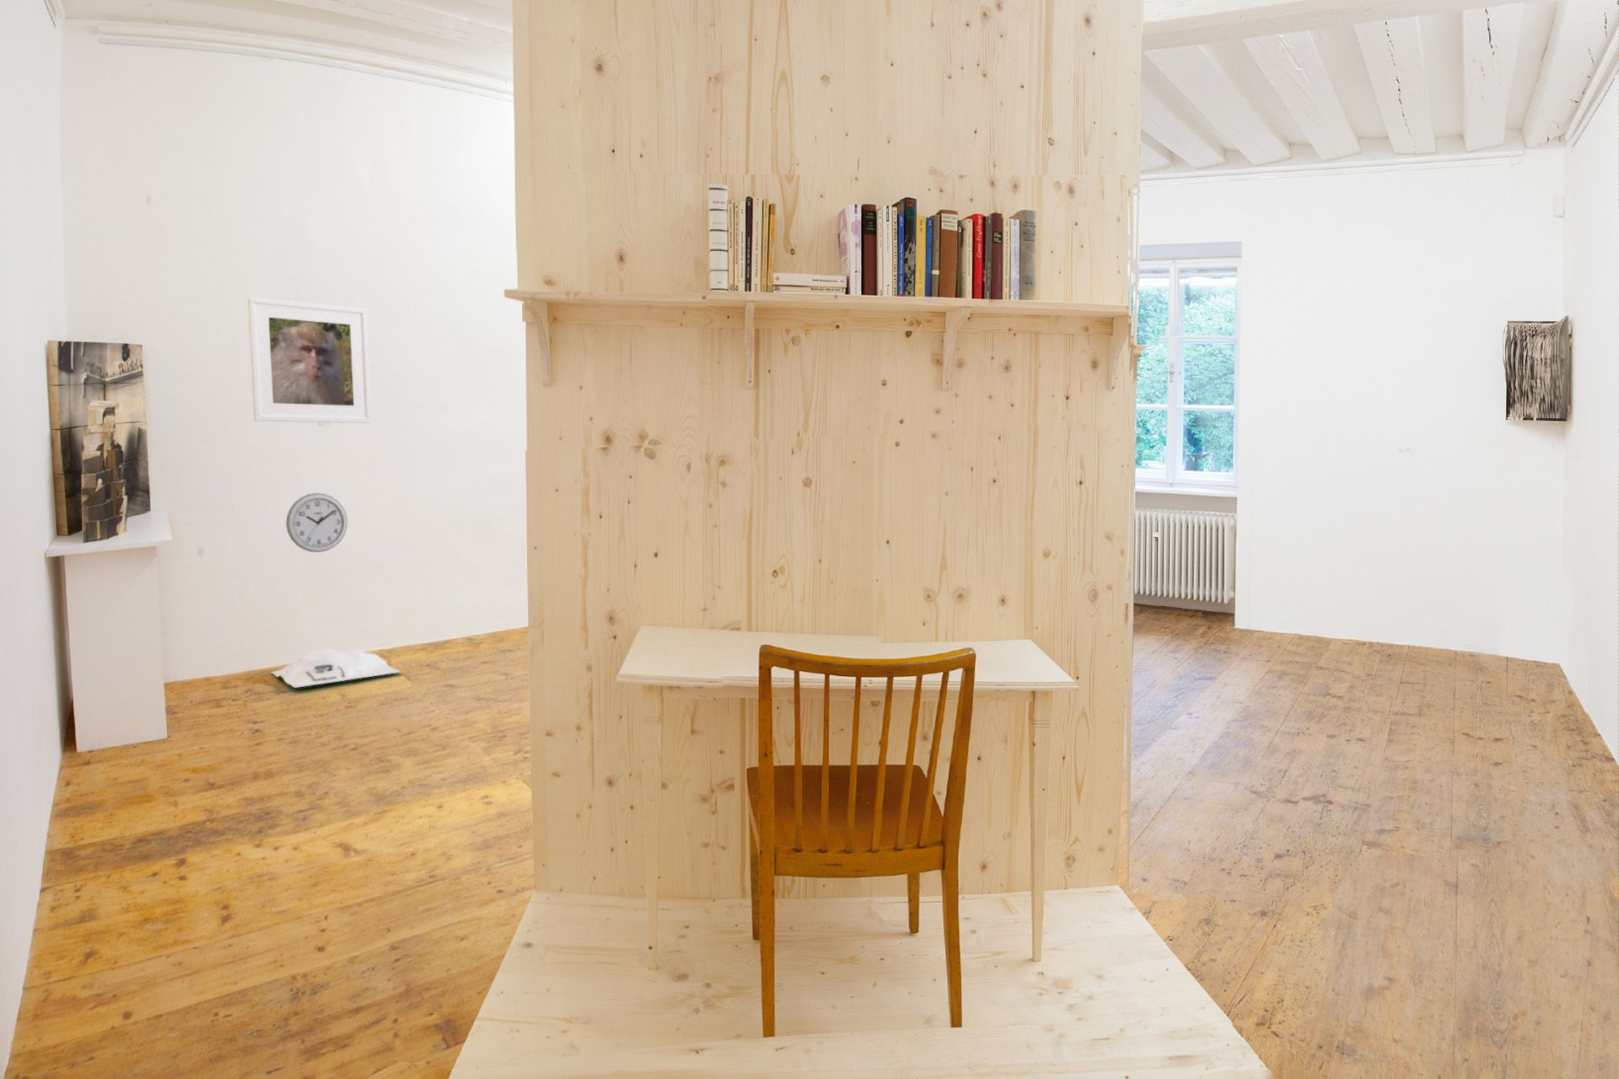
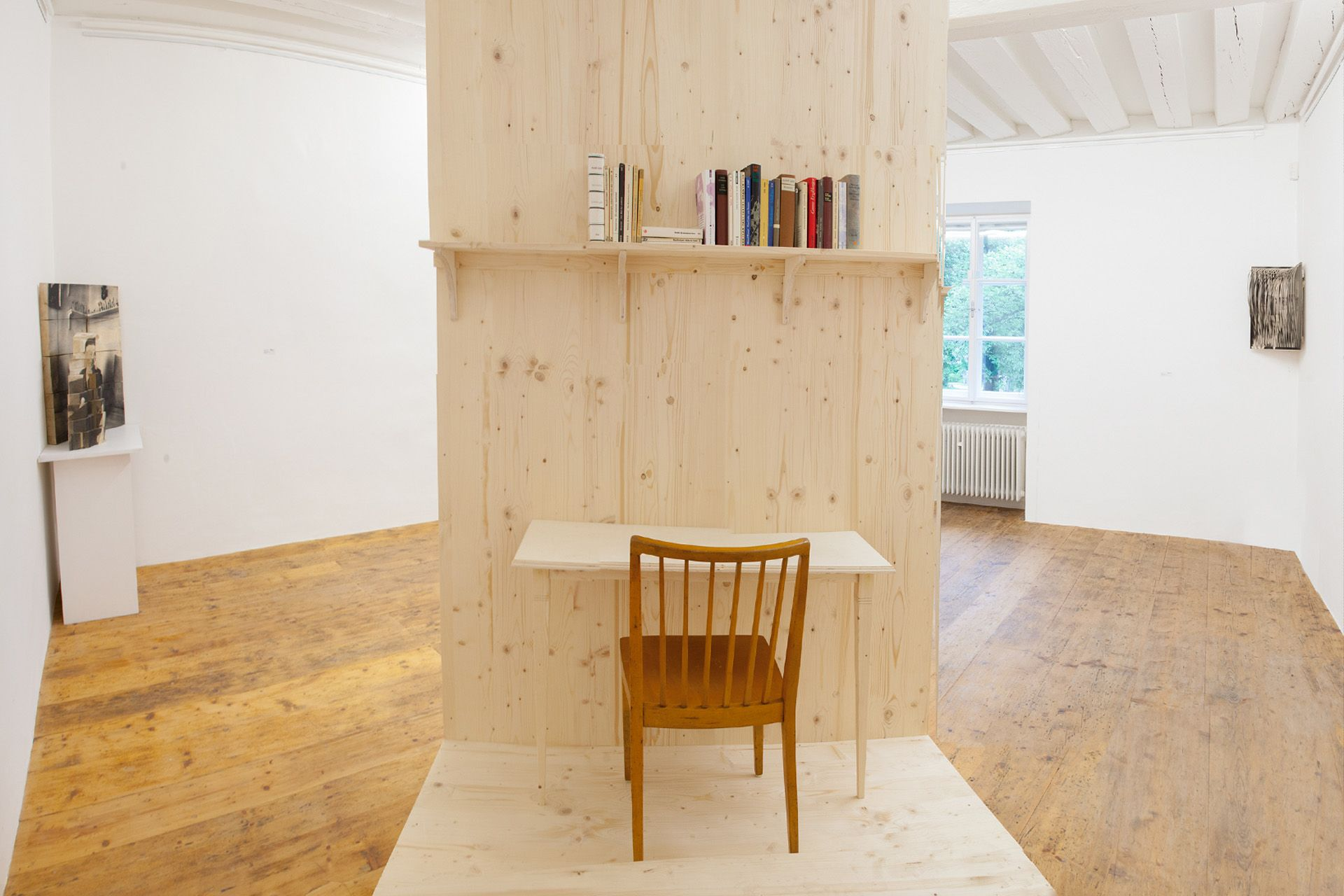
- wall clock (318, 523)
- bag (332, 661)
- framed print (312, 362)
